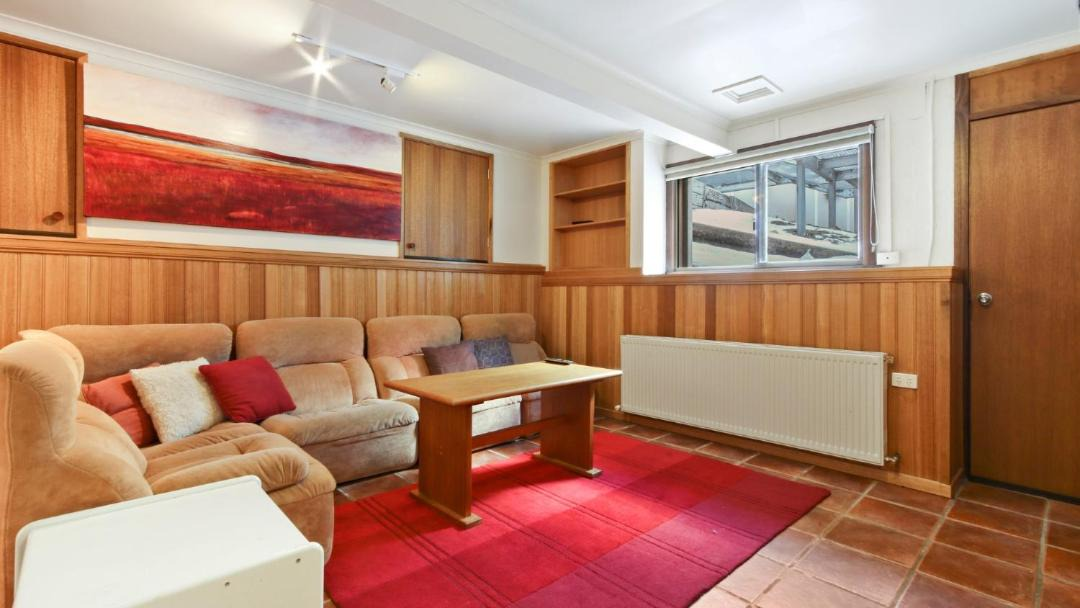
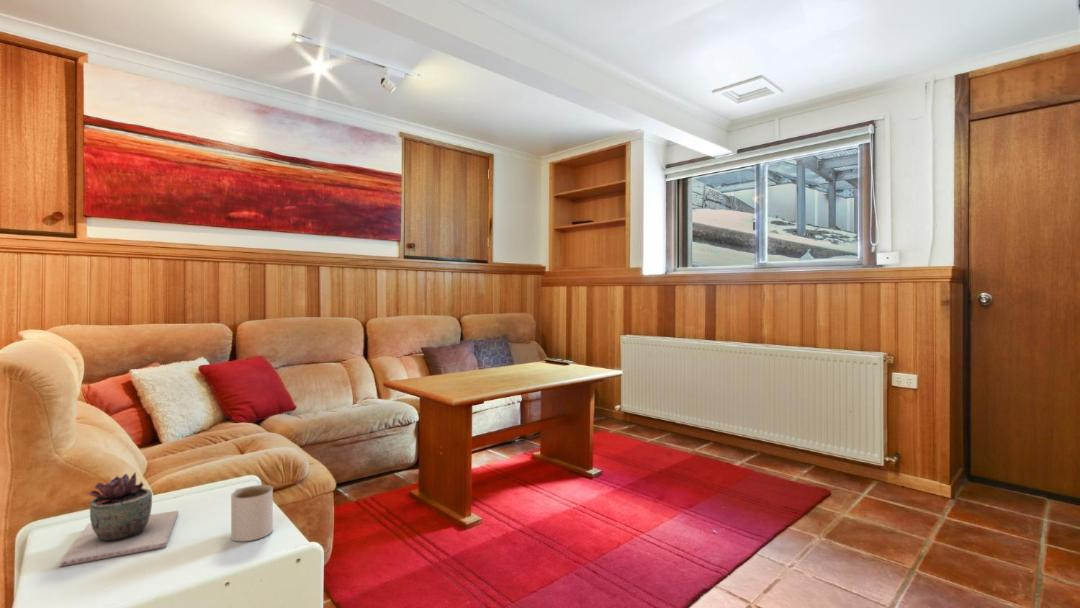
+ mug (248, 510)
+ succulent plant (125, 505)
